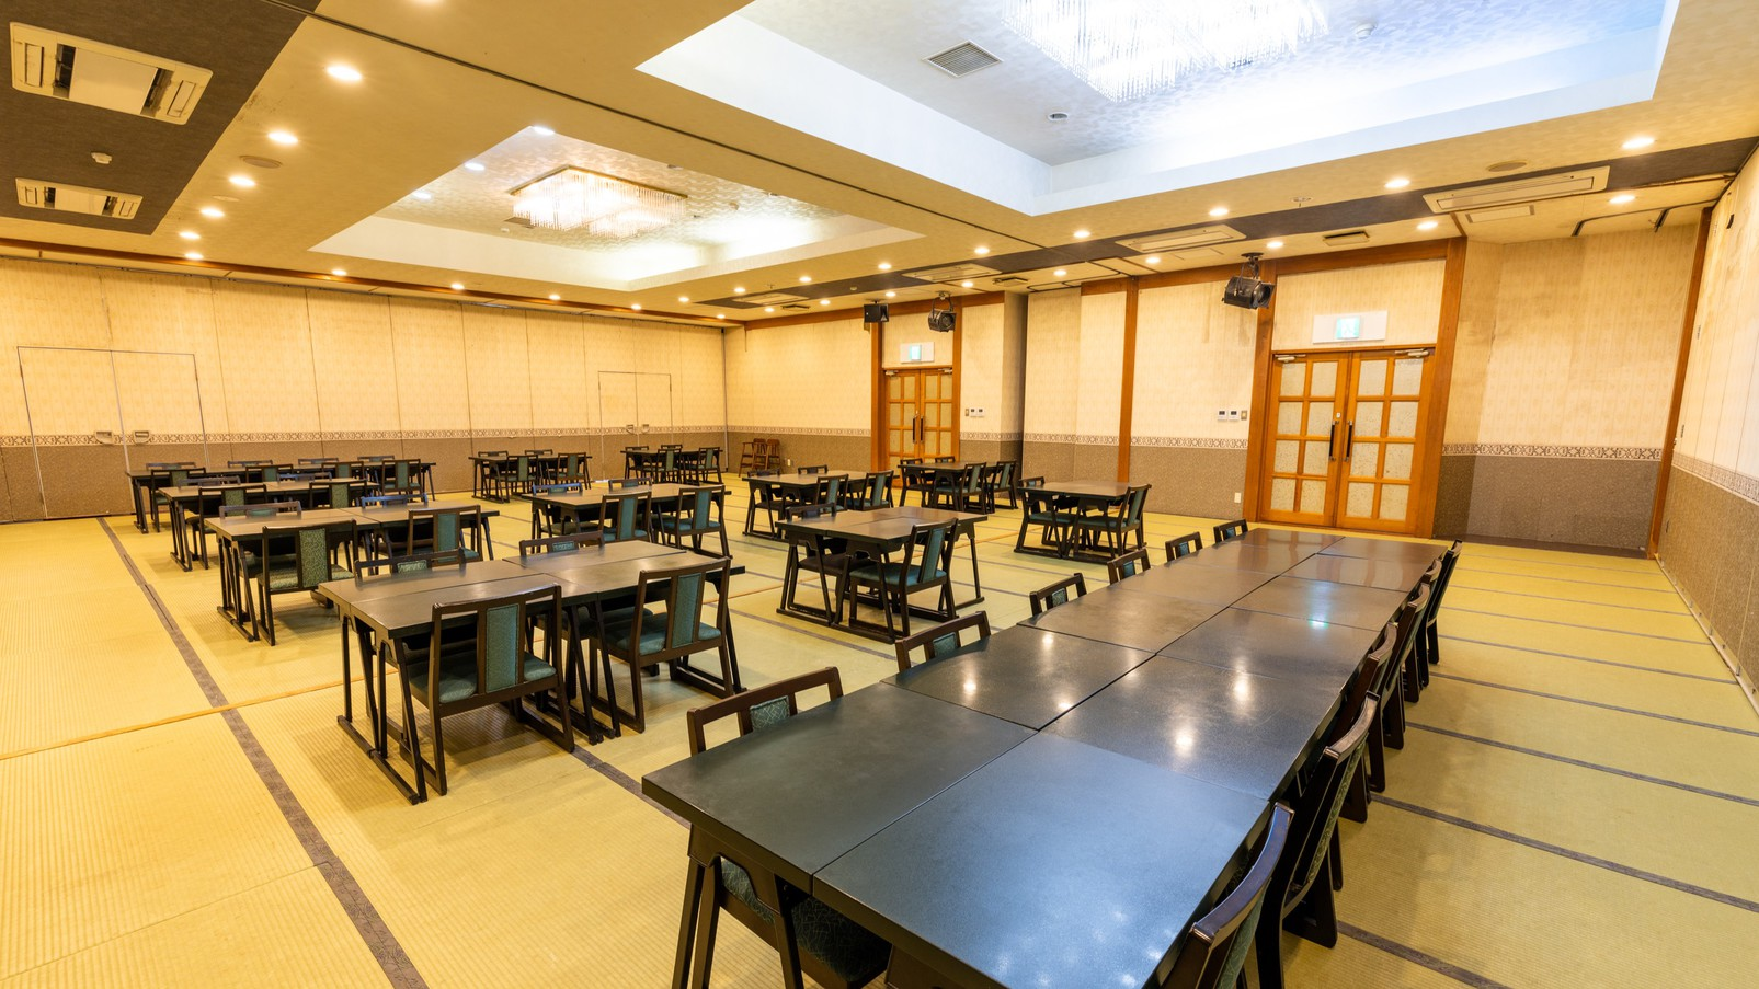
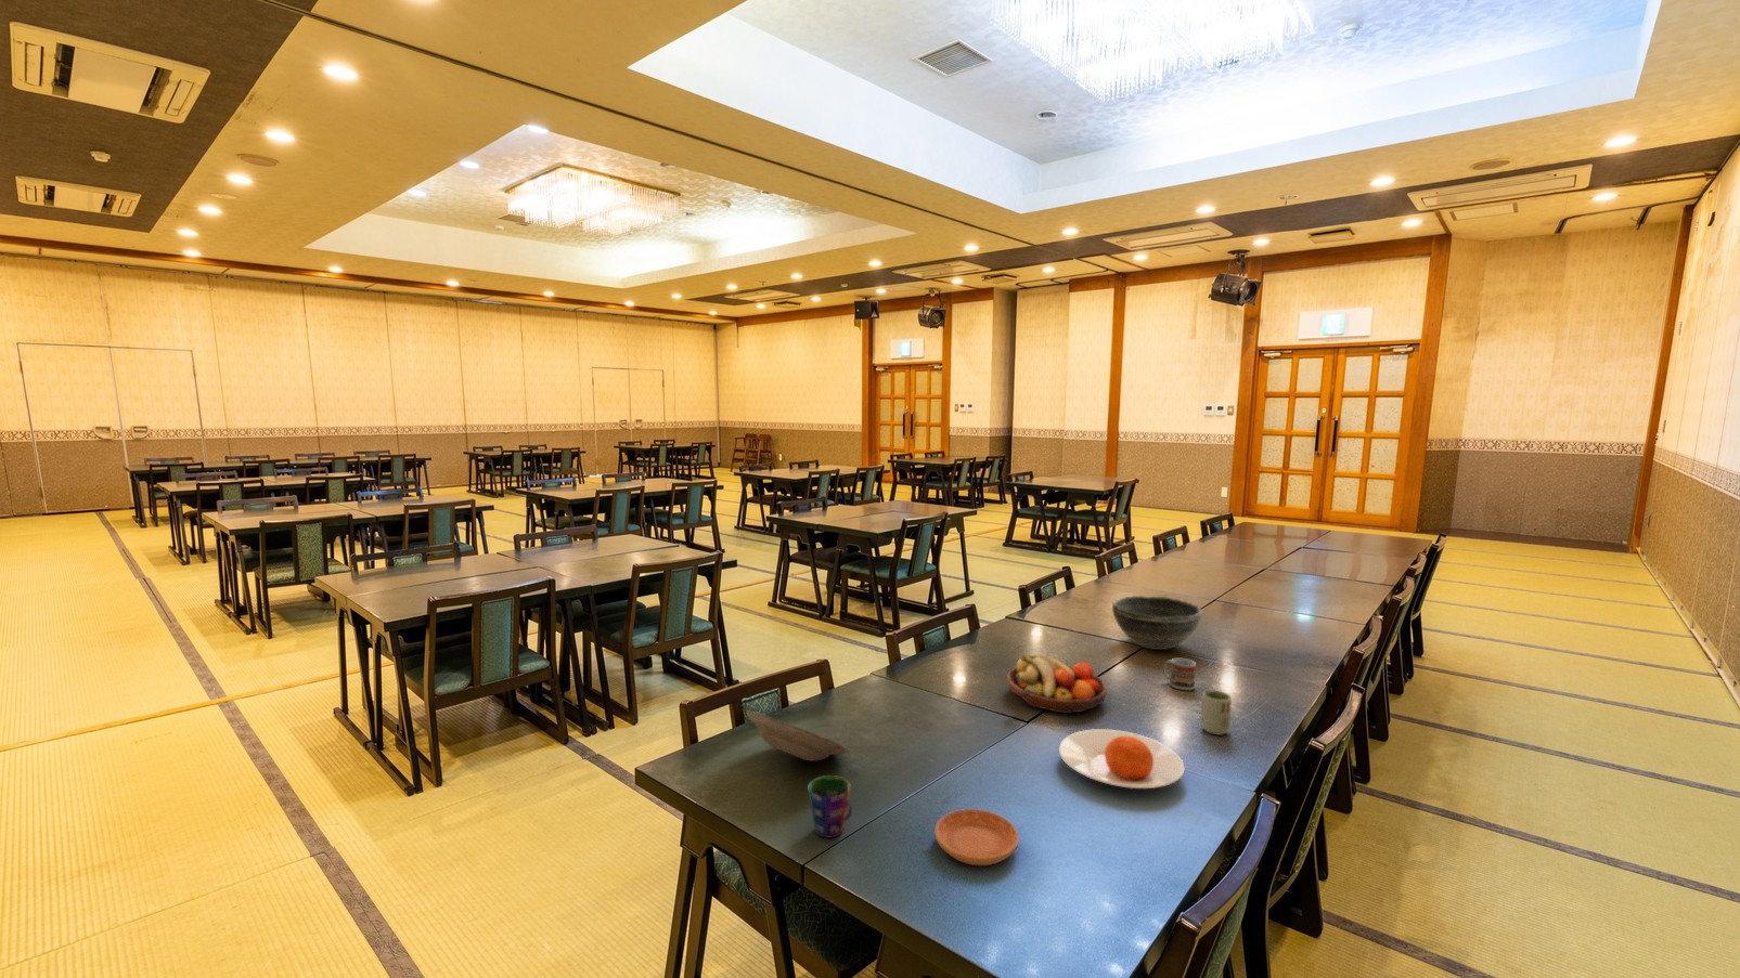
+ bowl (1154, 623)
+ fruit bowl (1056, 677)
+ saucer (975, 838)
+ cup (1178, 671)
+ plate (797, 732)
+ cup (1215, 713)
+ cup (833, 810)
+ plate (1120, 751)
